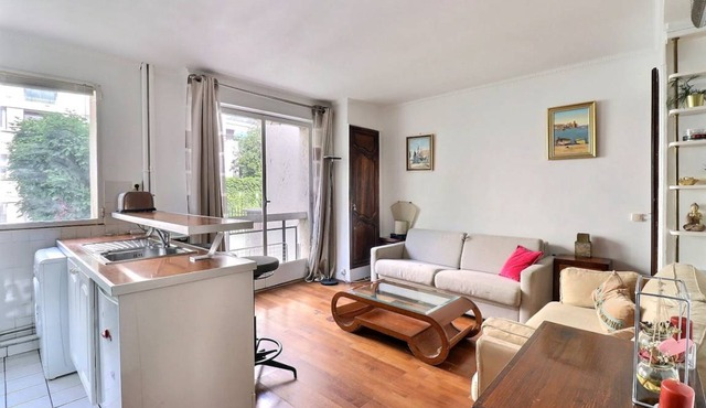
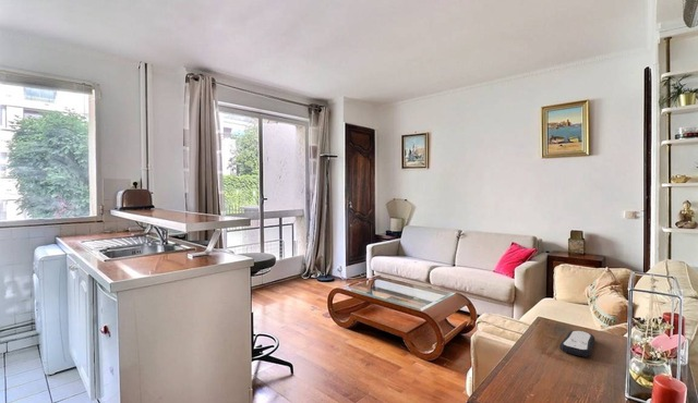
+ remote control (578, 342)
